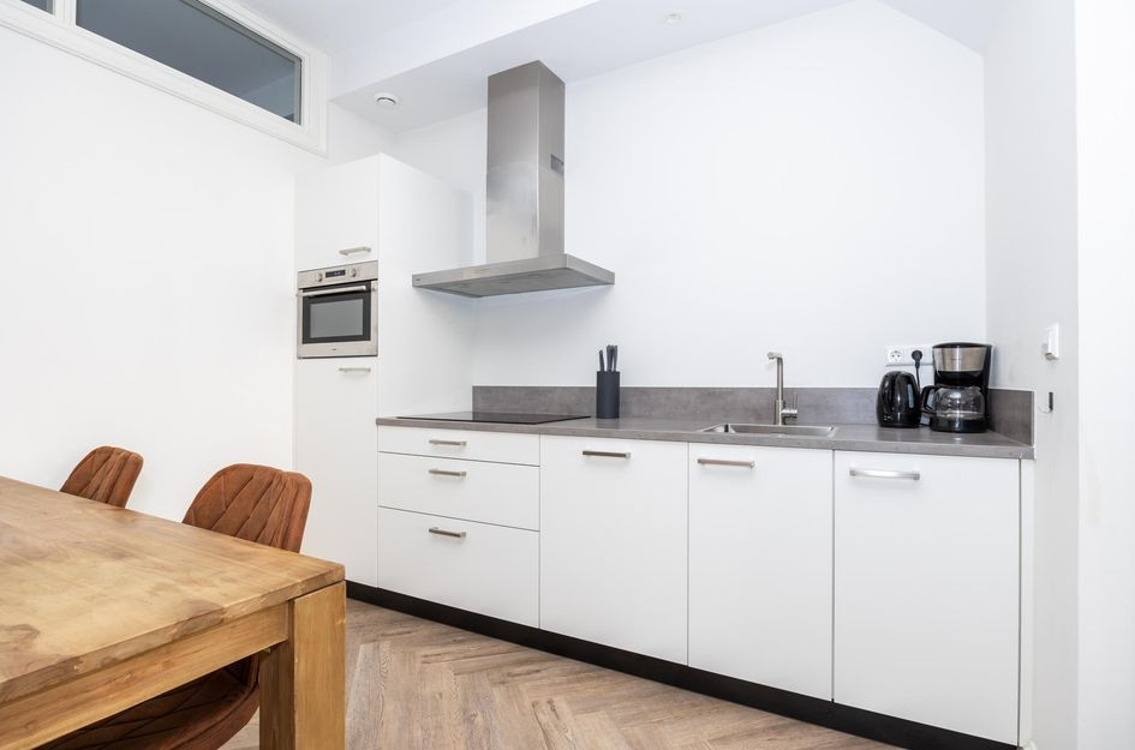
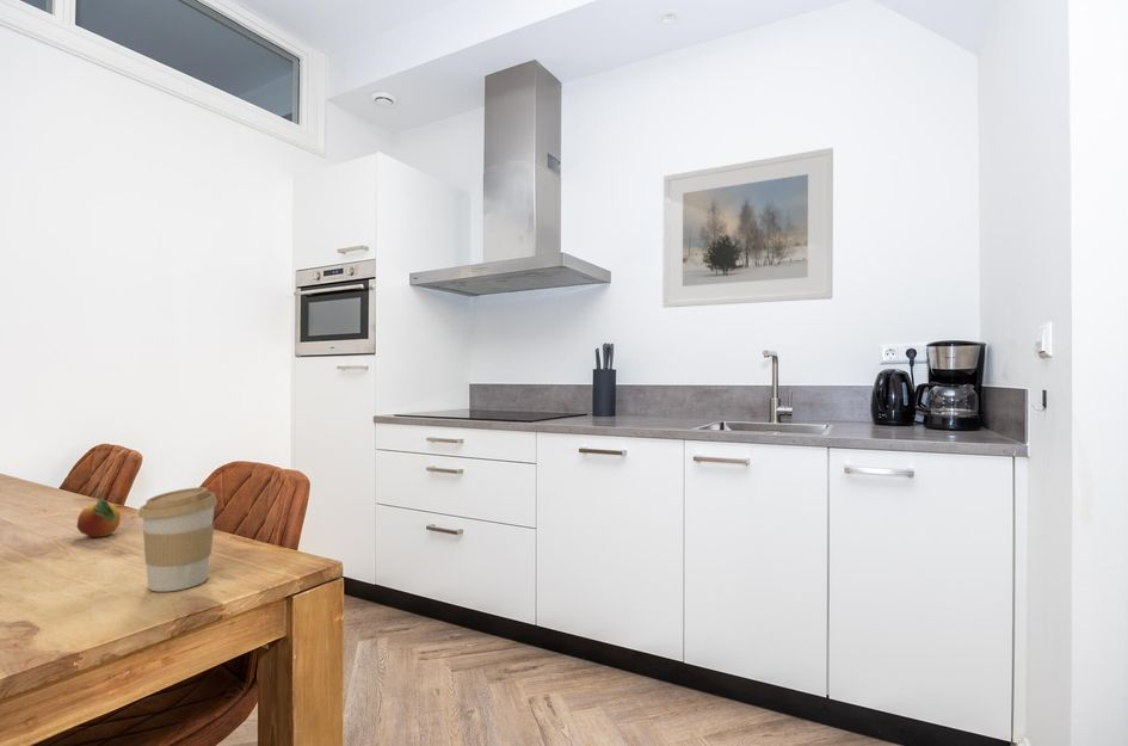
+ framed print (741, 233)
+ coffee cup (178, 536)
+ fruit (101, 514)
